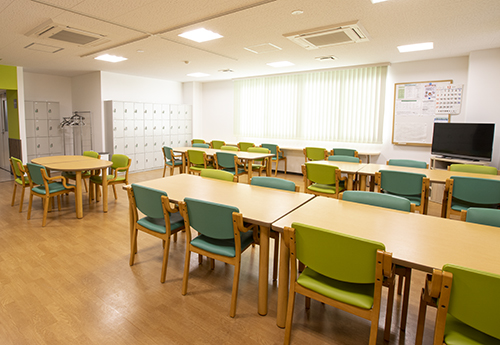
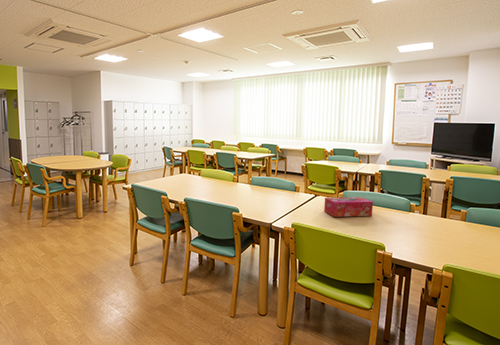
+ tissue box (347, 206)
